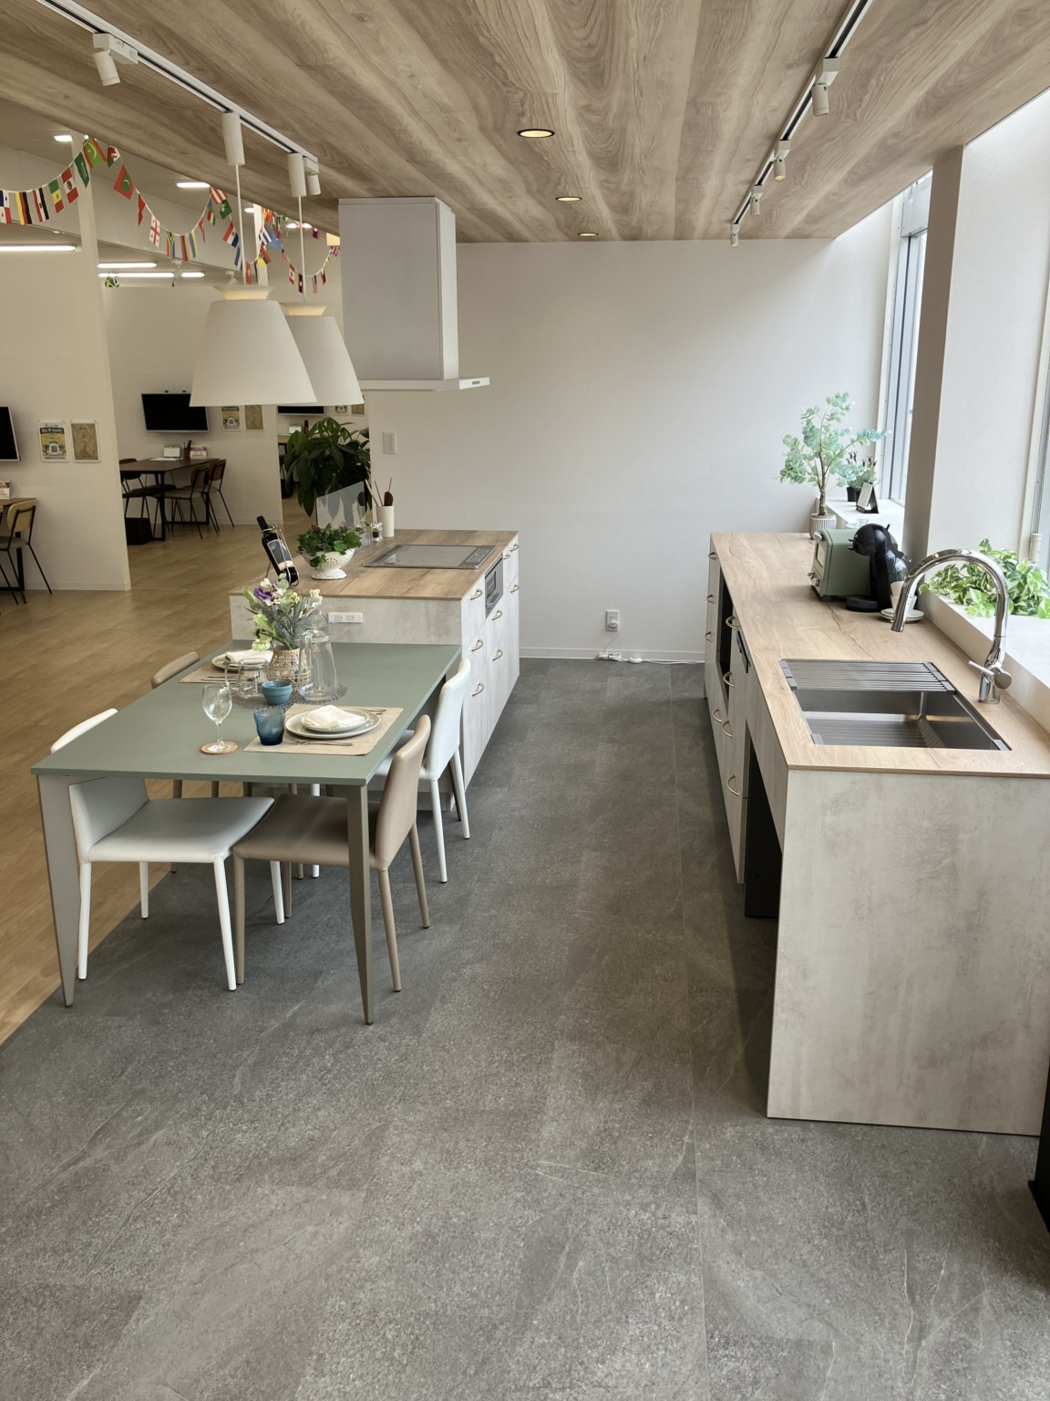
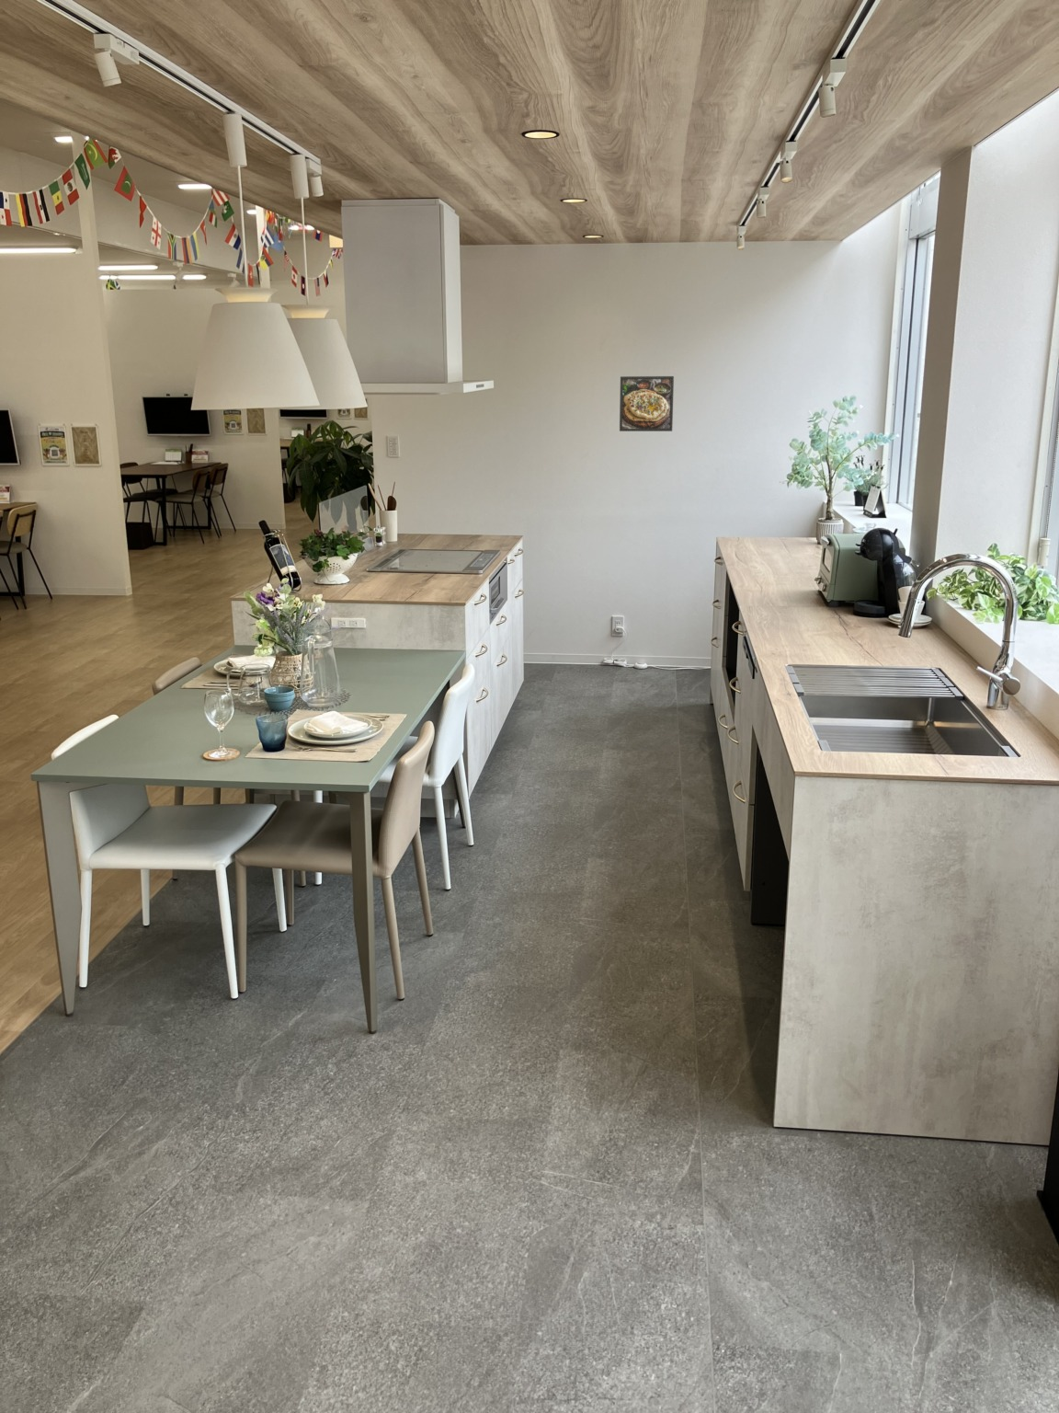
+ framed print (646, 404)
